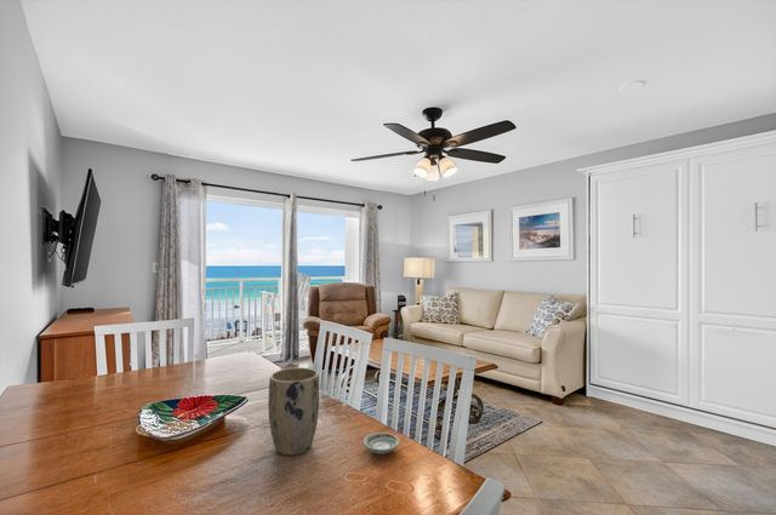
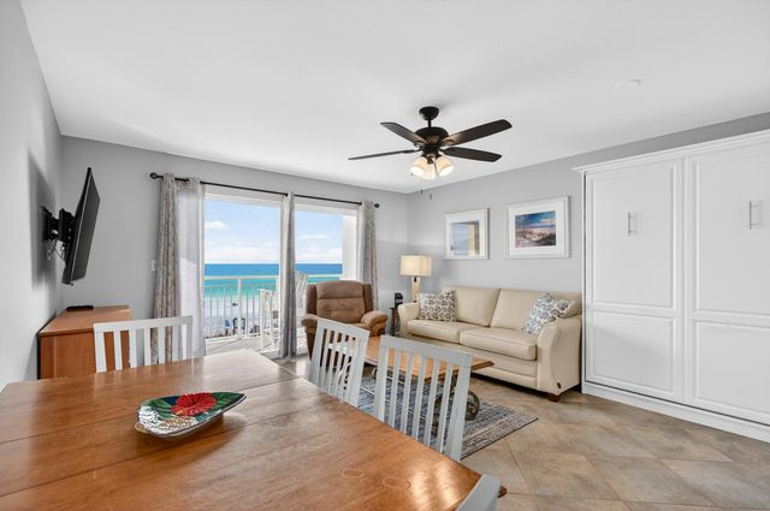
- plant pot (293, 410)
- saucer (381, 445)
